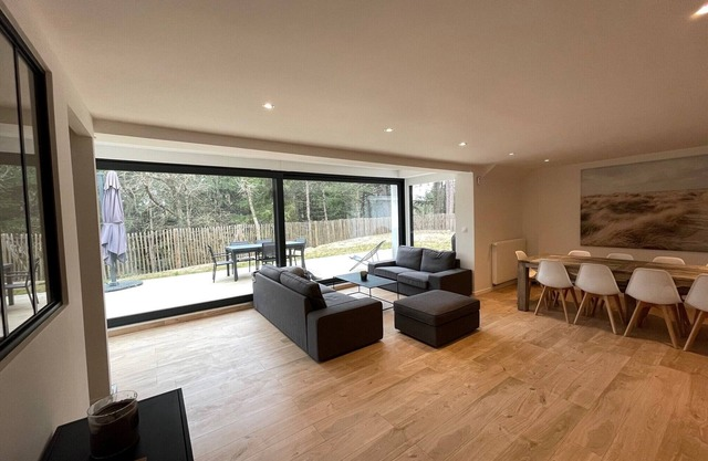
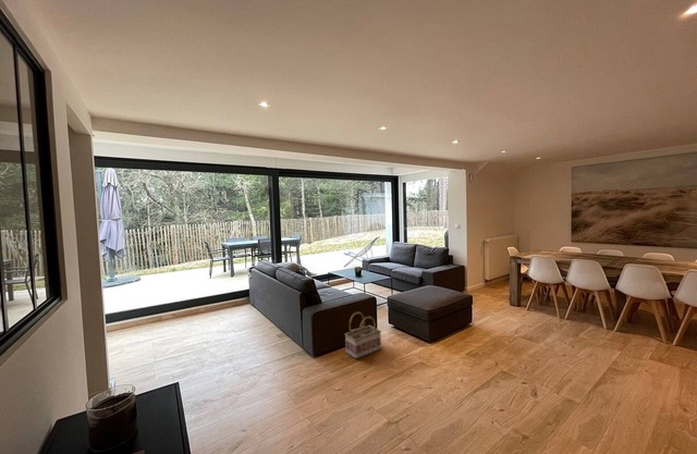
+ basket (363, 332)
